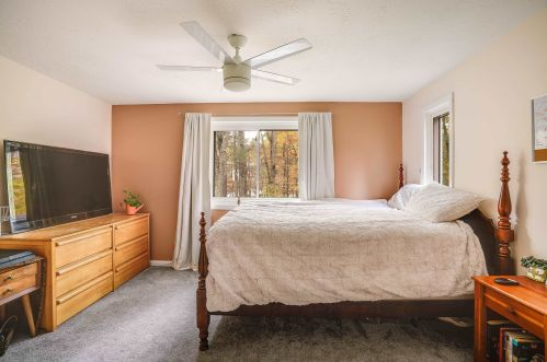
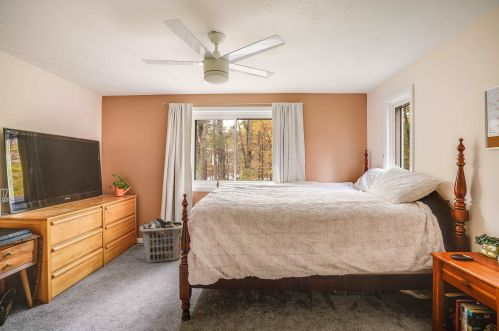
+ clothes hamper (162, 238)
